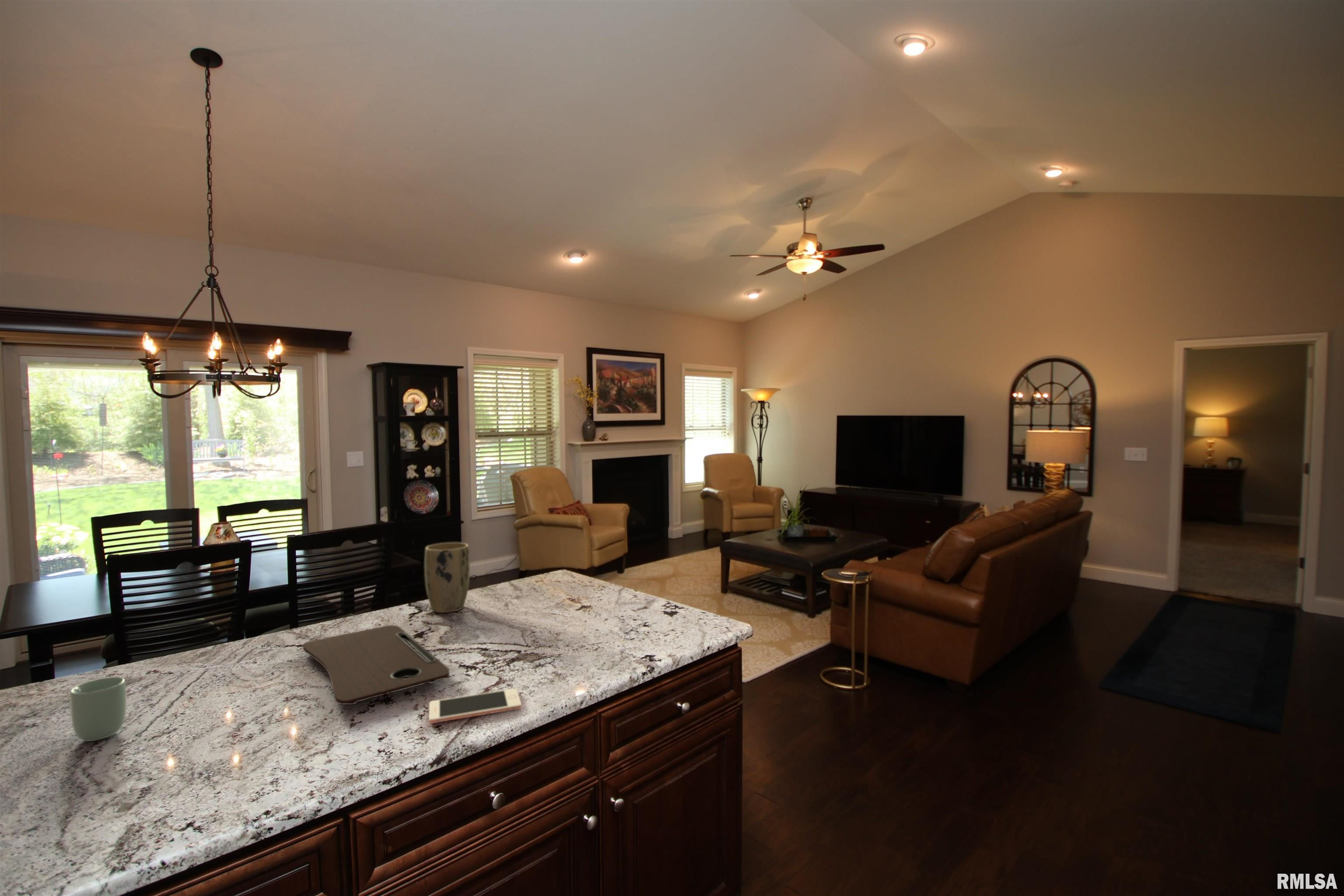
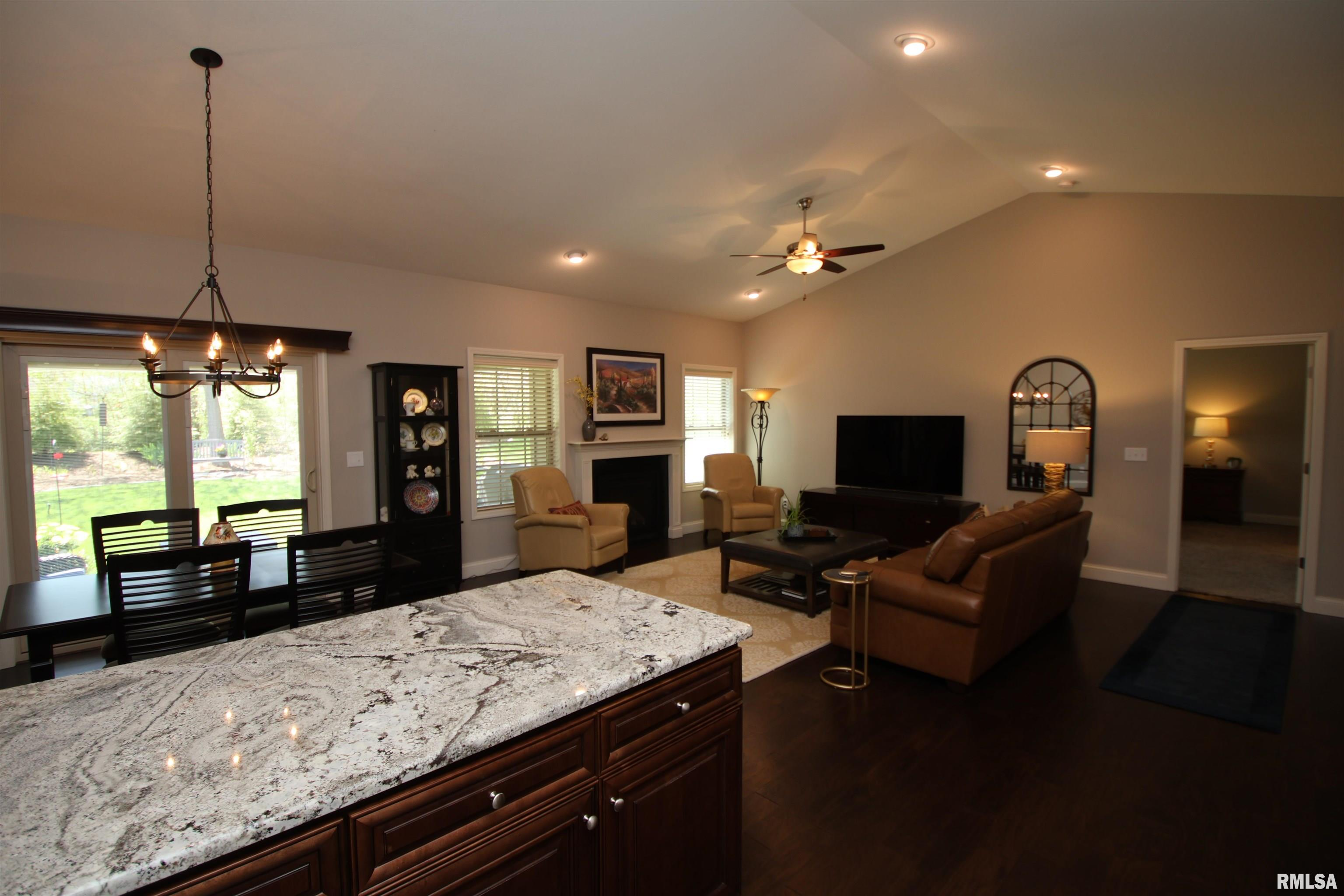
- cell phone (475, 705)
- plant pot (448, 577)
- cutting board (372, 661)
- cup (99, 710)
